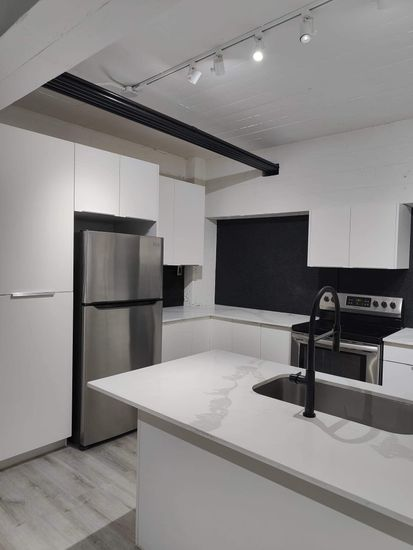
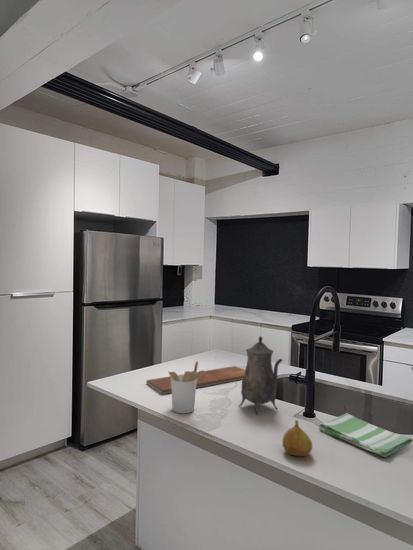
+ teapot (262, 373)
+ dish towel (363, 432)
+ chopping board (202, 378)
+ utensil holder (187, 387)
+ fruit (297, 436)
